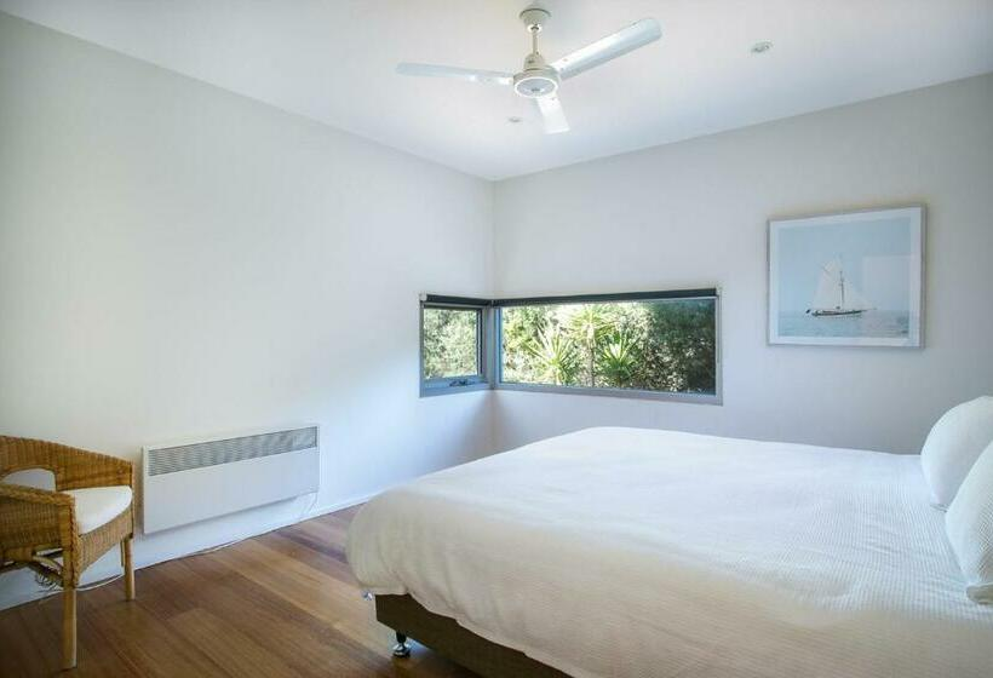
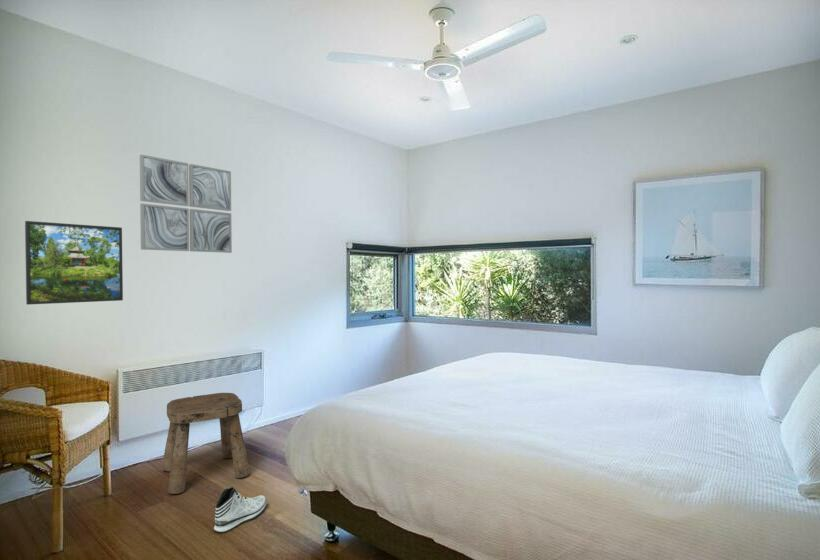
+ sneaker (242, 501)
+ wall art (189, 206)
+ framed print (77, 263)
+ stool (221, 437)
